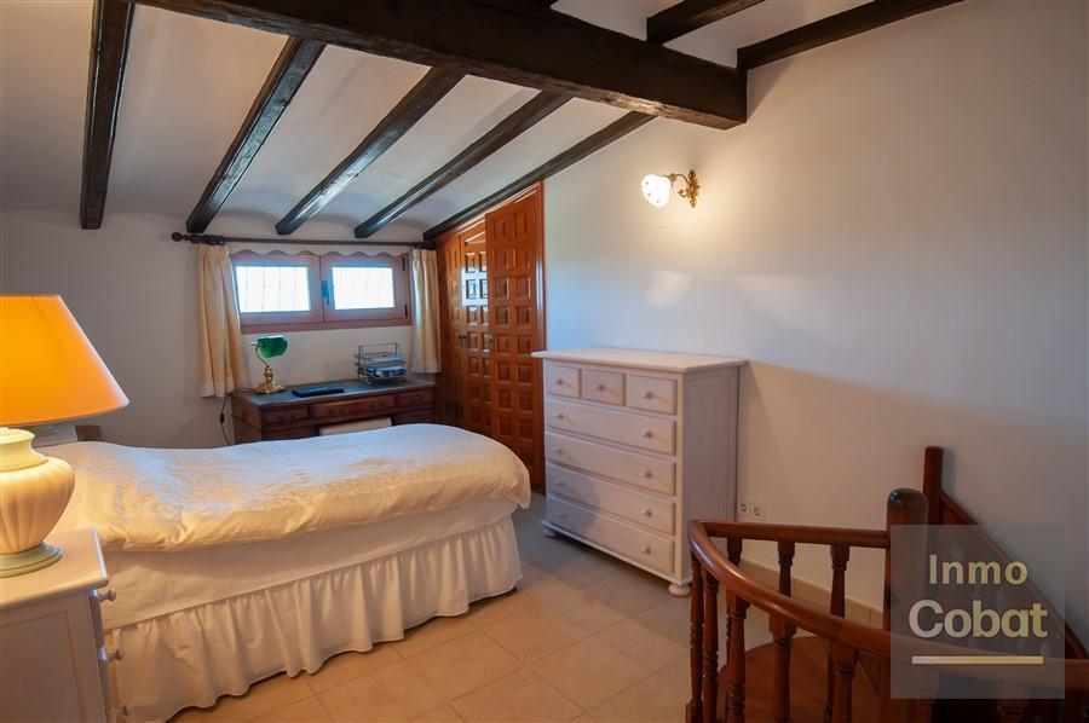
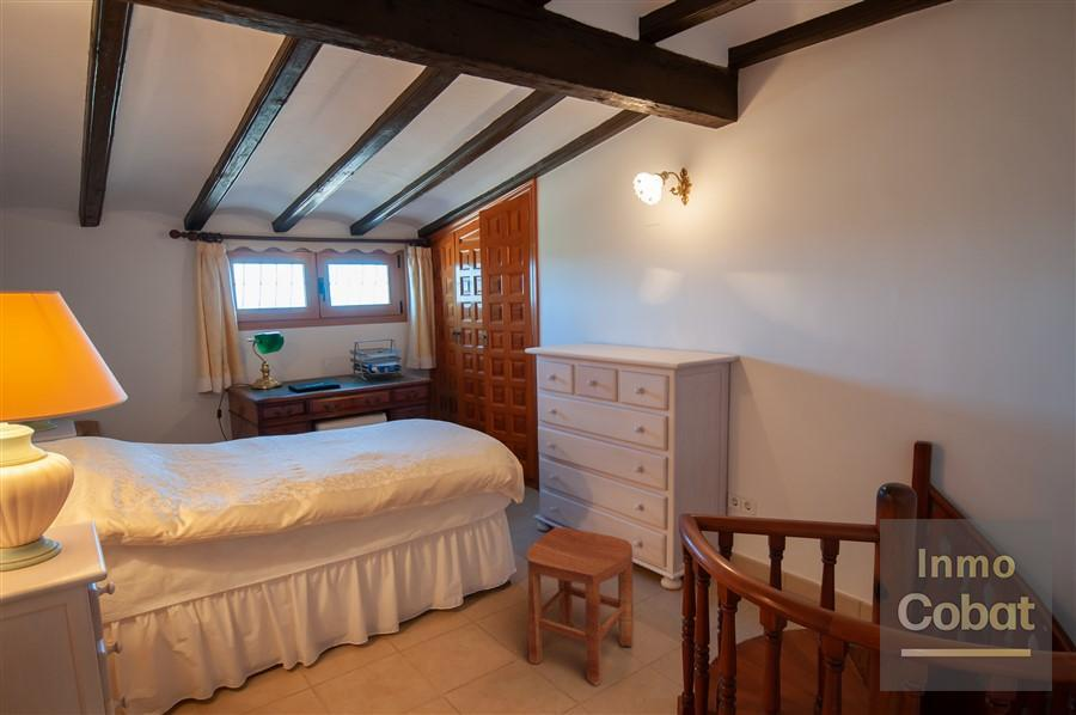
+ stool (579, 597)
